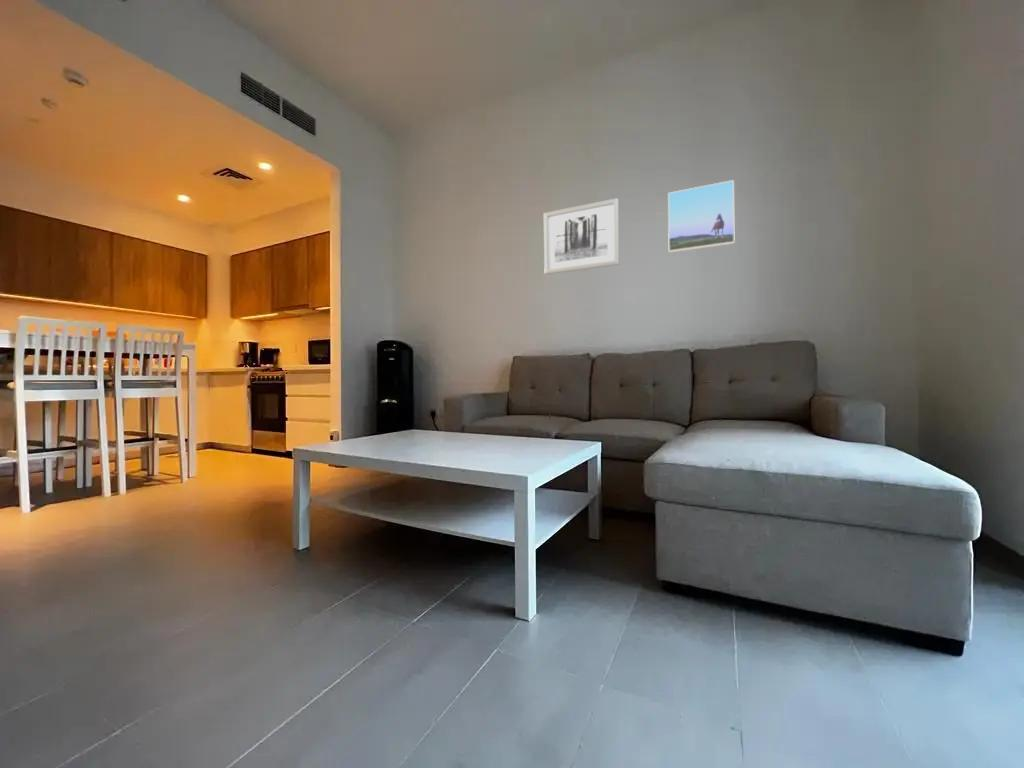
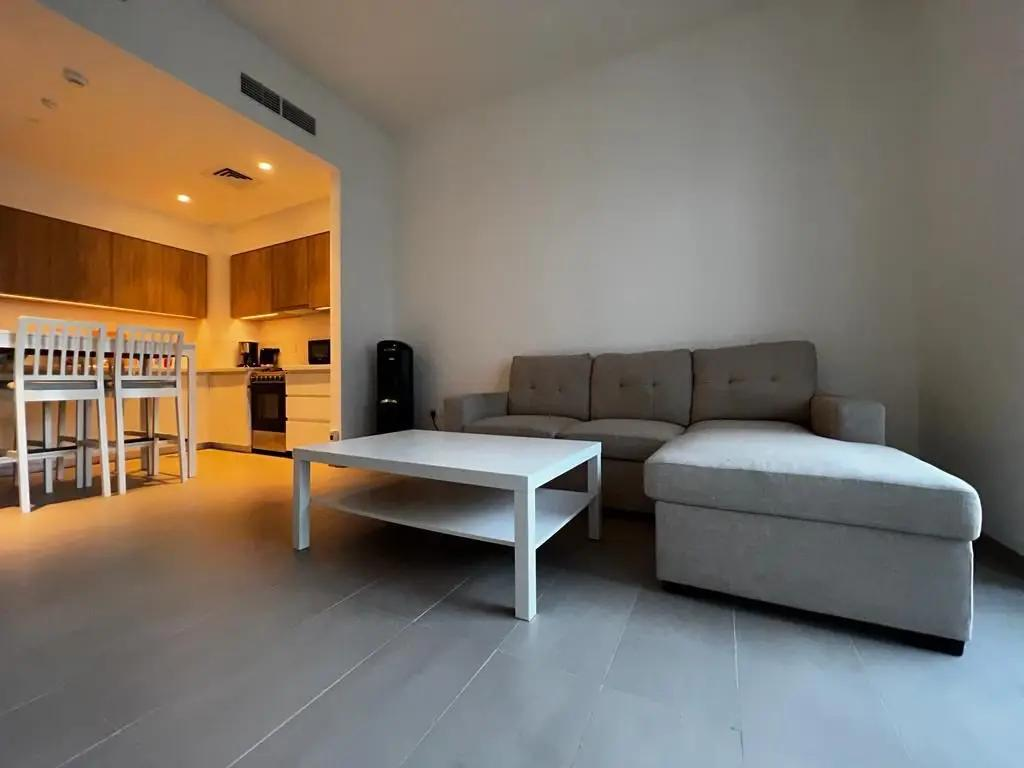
- wall art (580, 237)
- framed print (700, 217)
